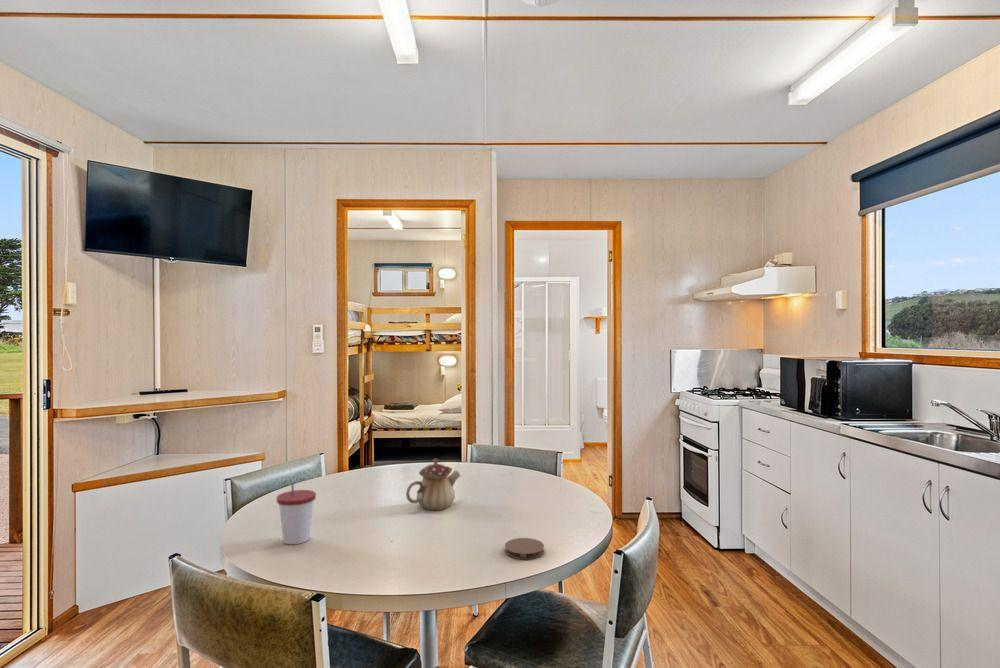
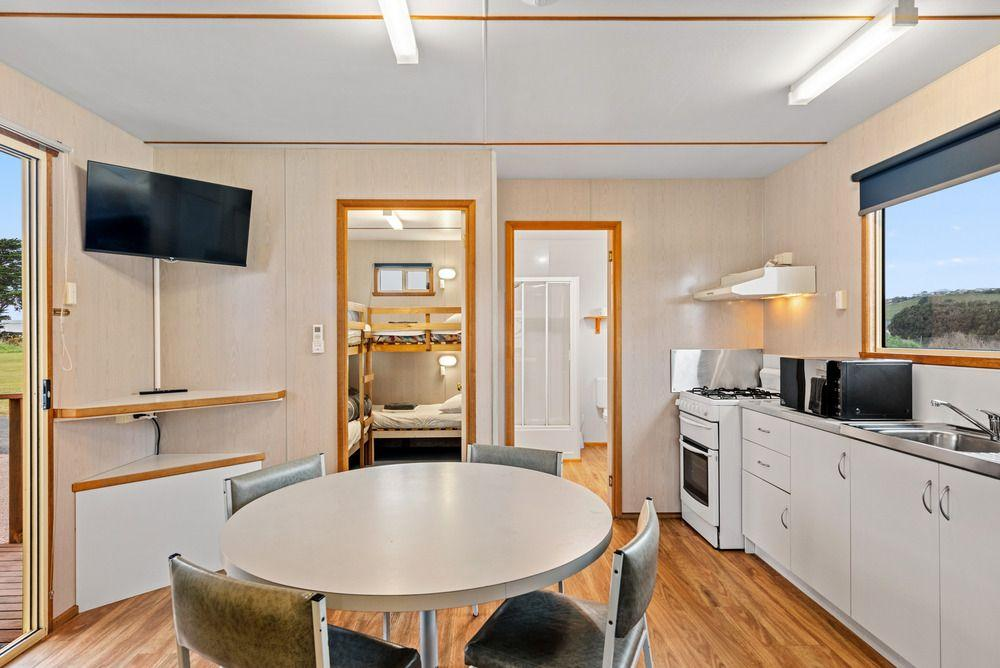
- teapot (433, 482)
- cup (296, 511)
- coaster (524, 548)
